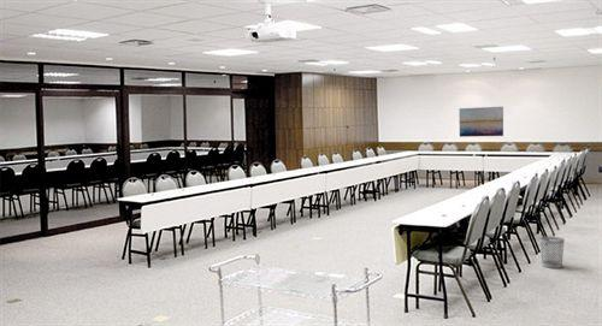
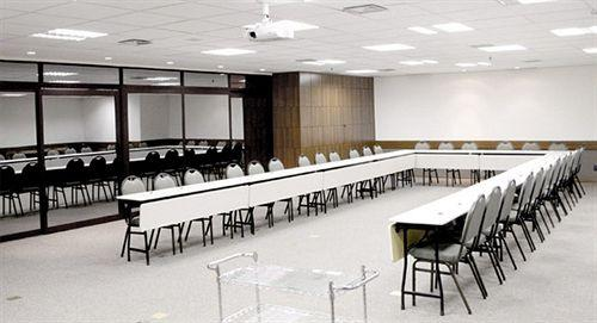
- wastebasket (550, 251)
- wall art (480, 121)
